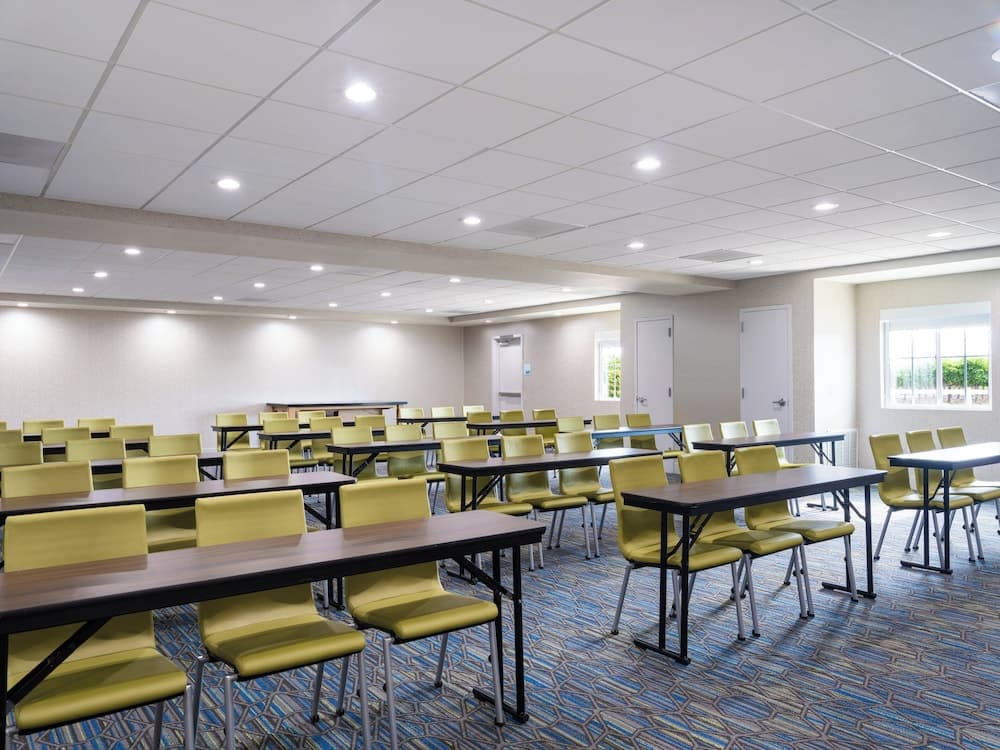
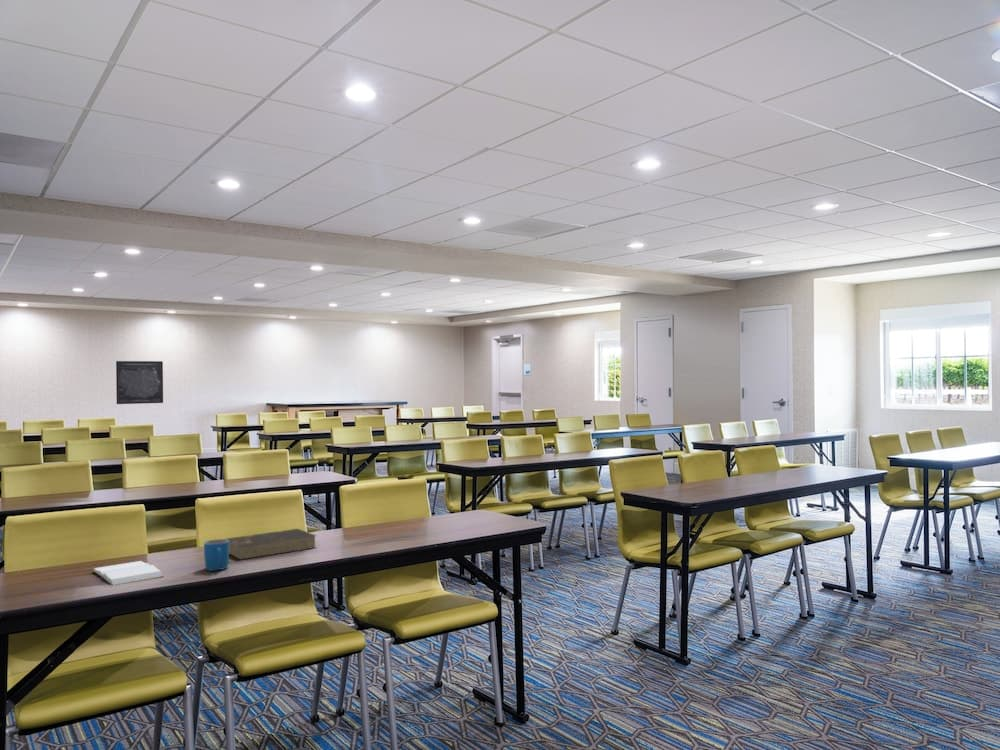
+ wall art (140, 382)
+ book (127, 570)
+ mug (217, 555)
+ book (269, 542)
